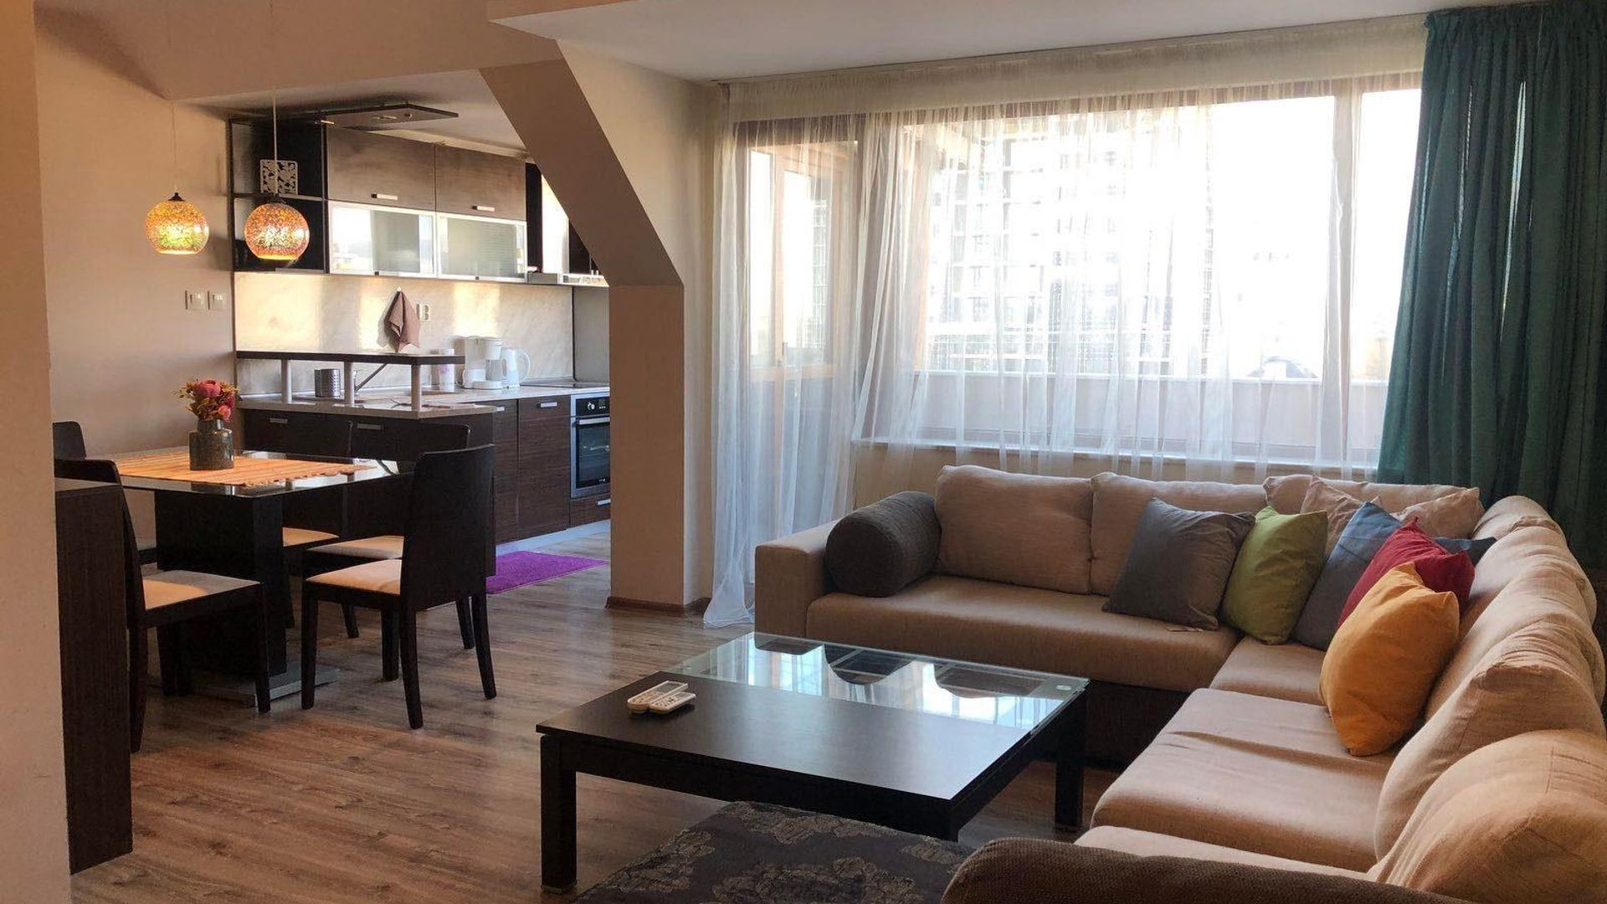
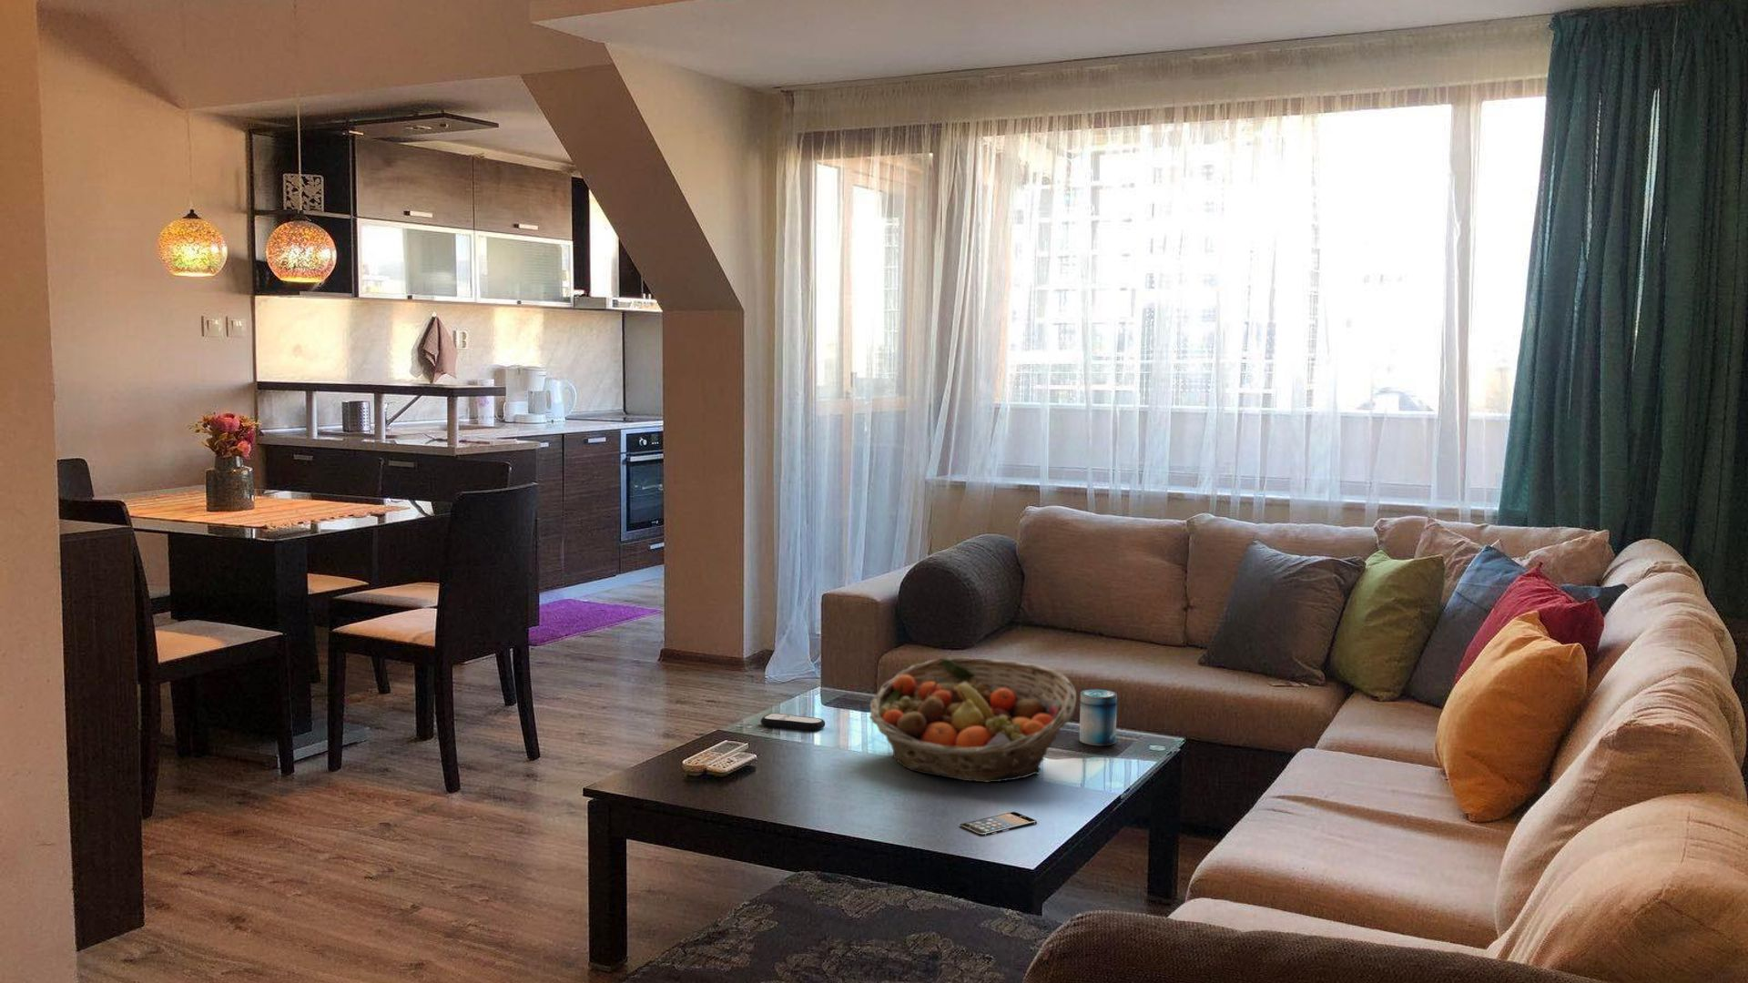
+ beverage can (1099, 717)
+ smartphone (998, 823)
+ fruit basket (971, 718)
+ remote control (794, 721)
